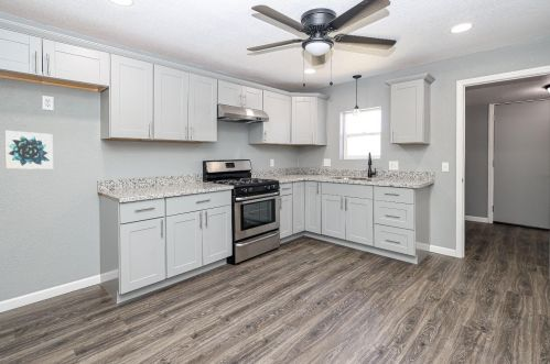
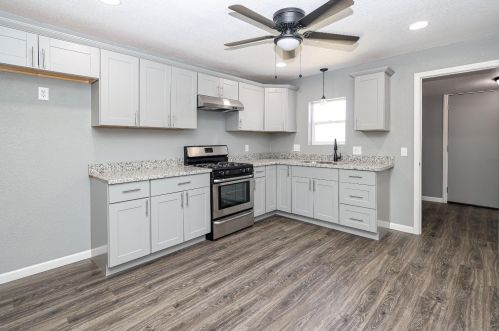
- wall art (30, 151)
